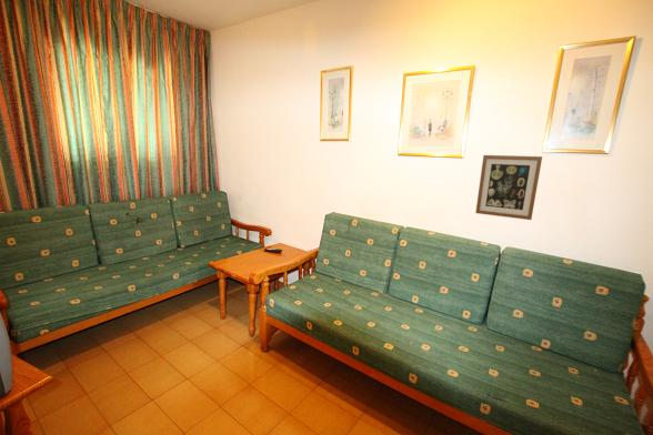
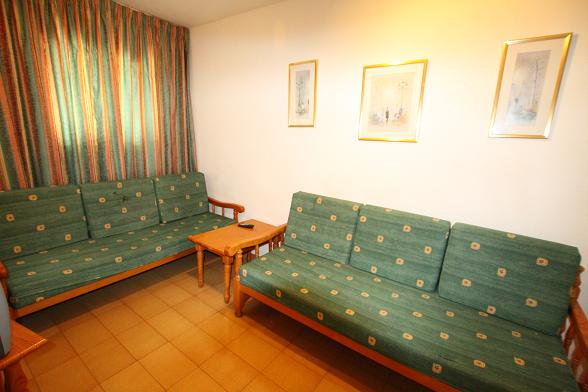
- wall art (506, 186)
